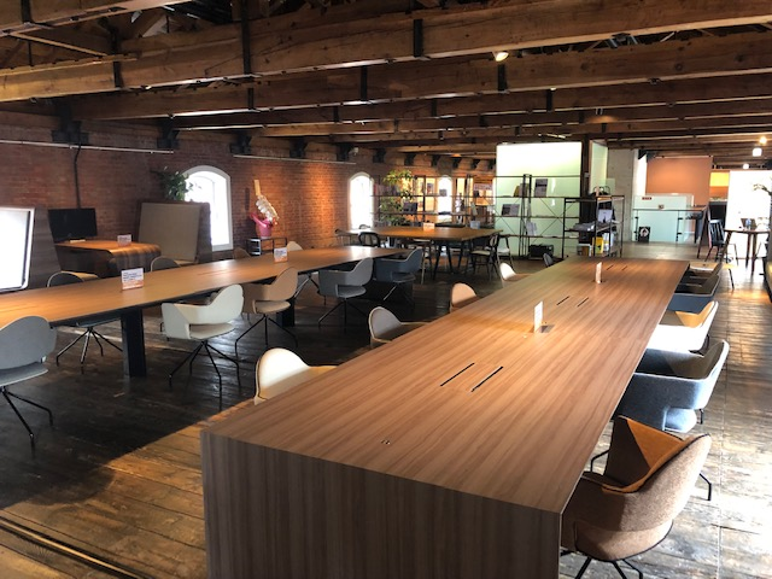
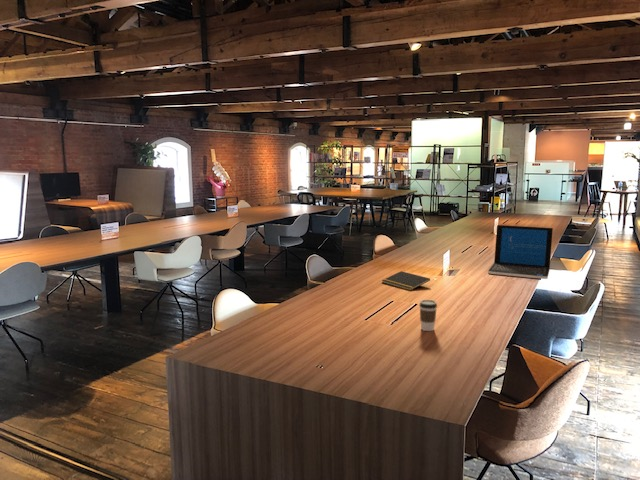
+ coffee cup (427, 315)
+ notepad (405, 280)
+ laptop (520, 250)
